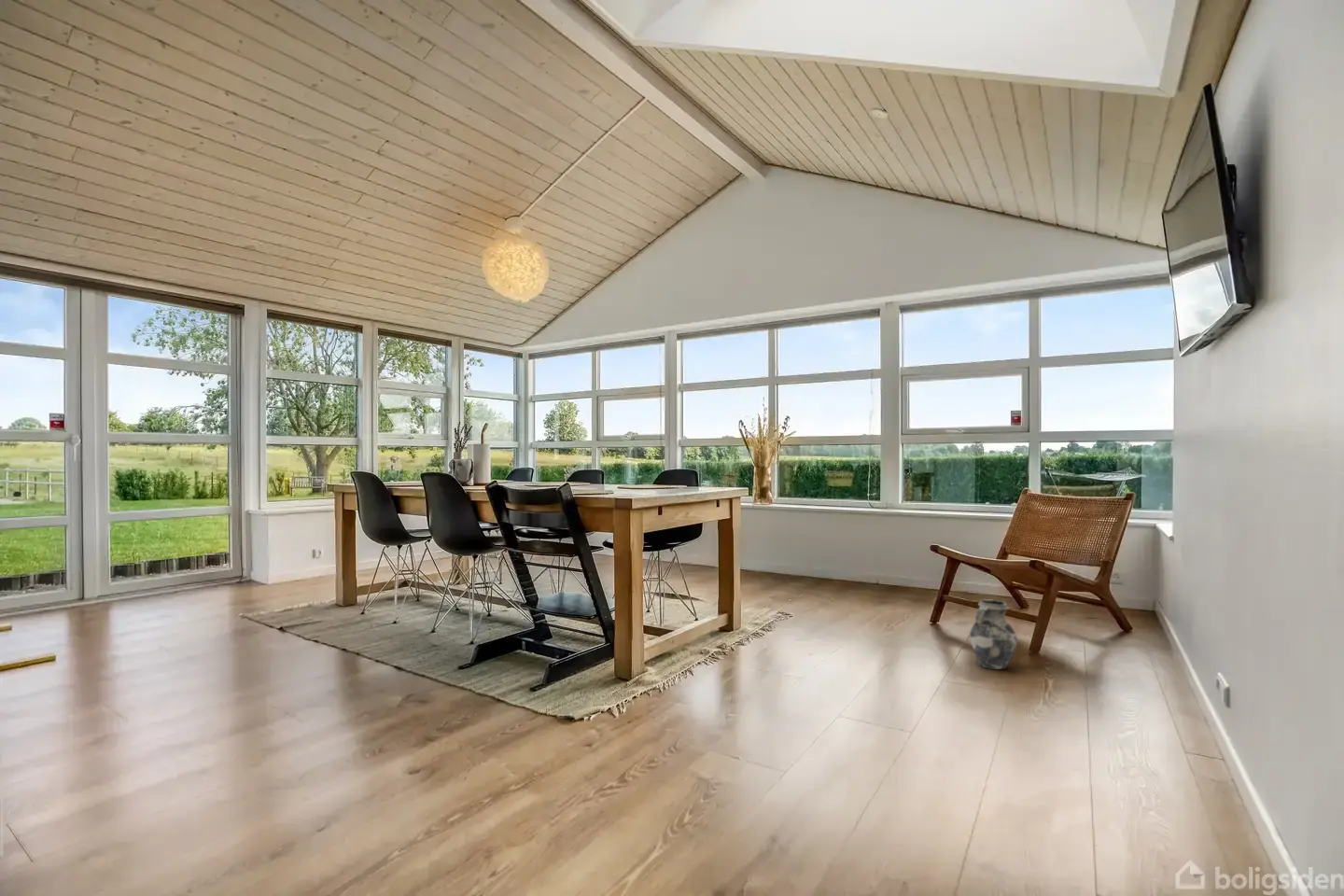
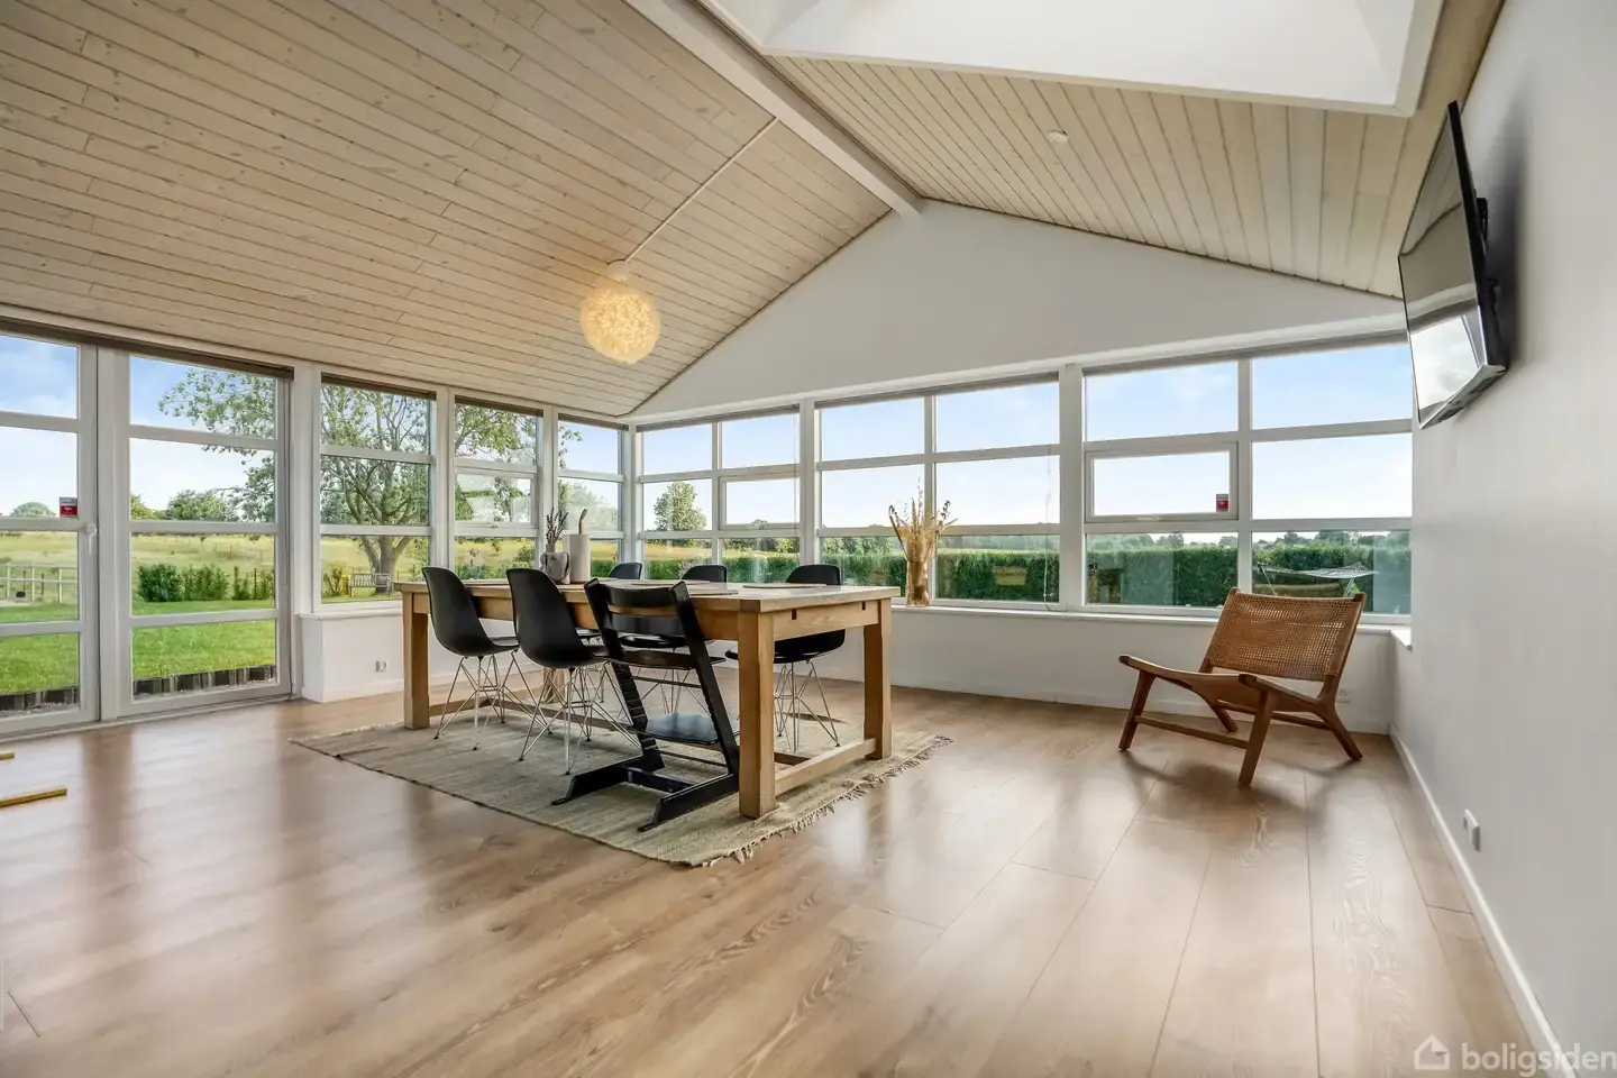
- ceramic jug (993, 633)
